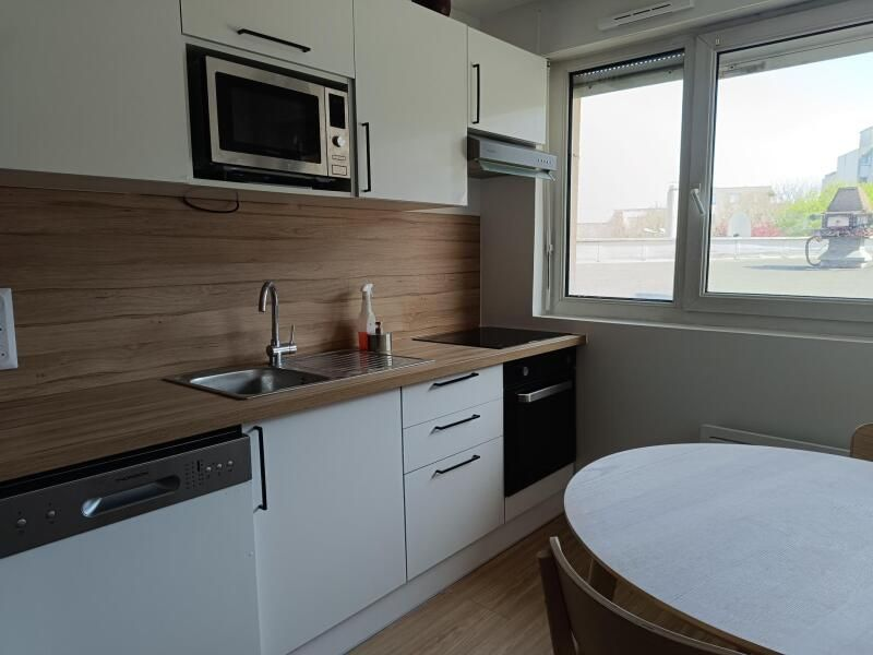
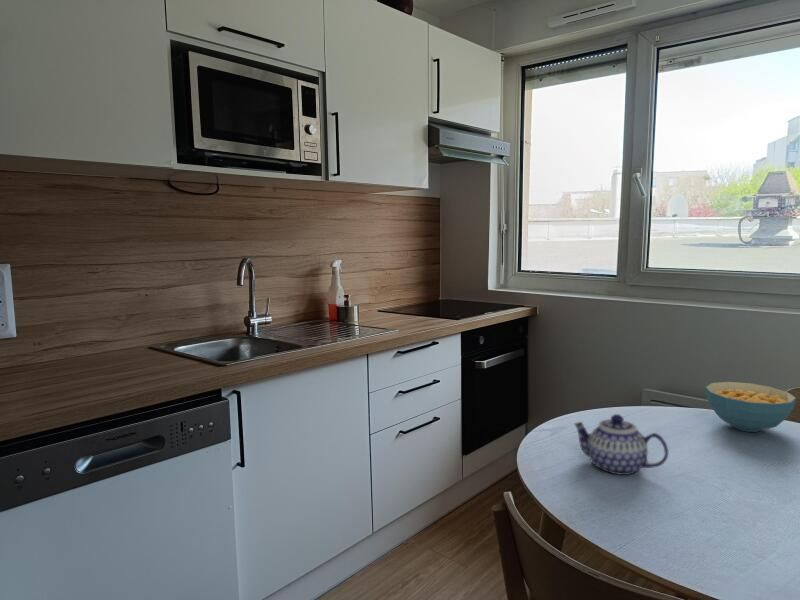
+ cereal bowl (747, 410)
+ teapot (618, 440)
